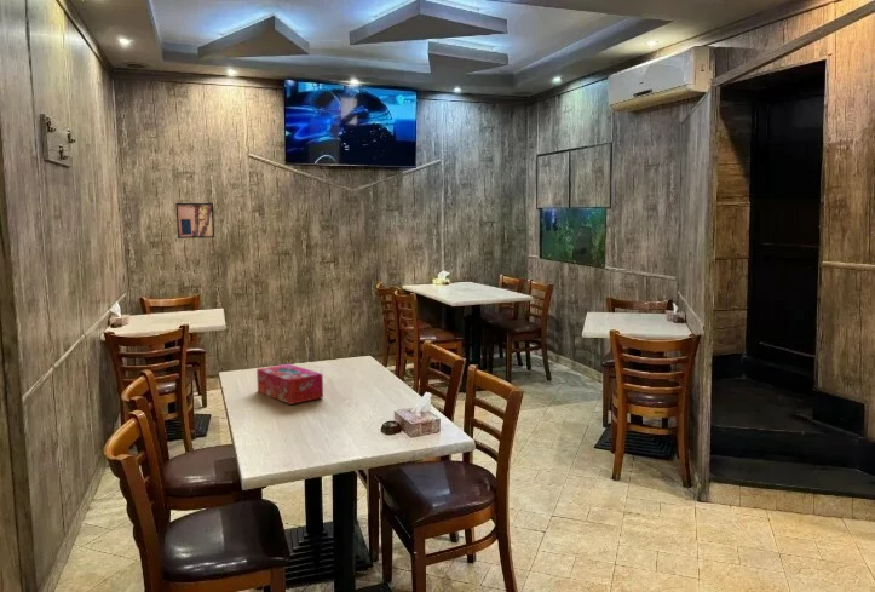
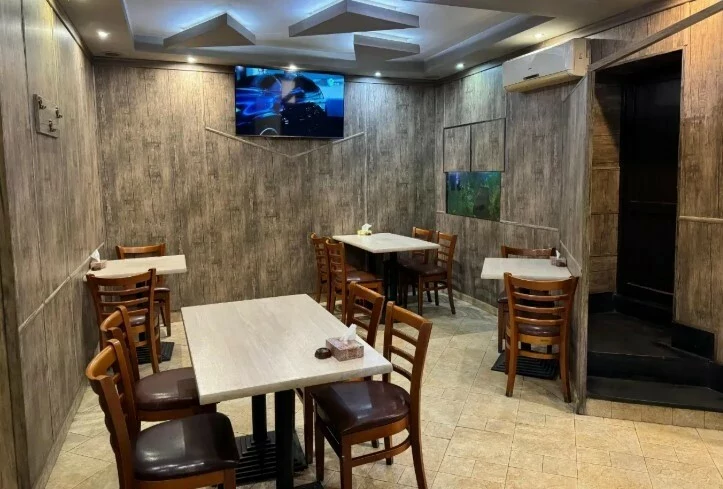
- tissue box (289, 383)
- wall art (195, 220)
